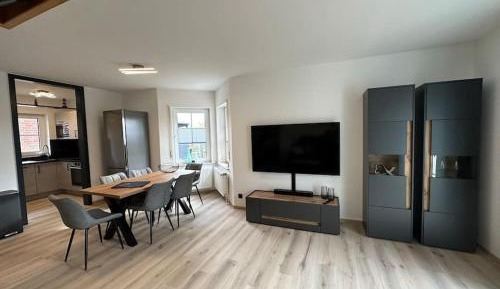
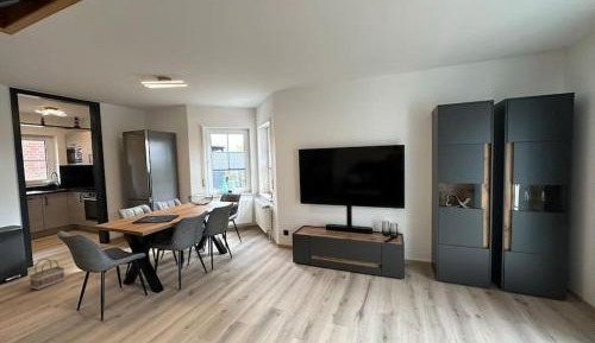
+ basket (46, 271)
